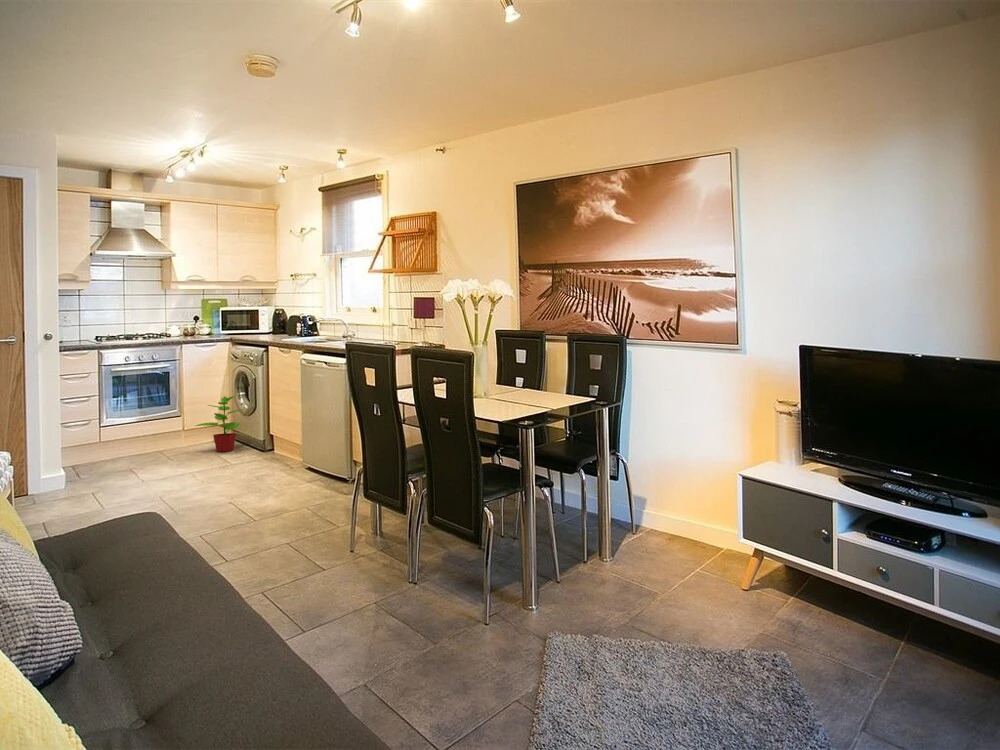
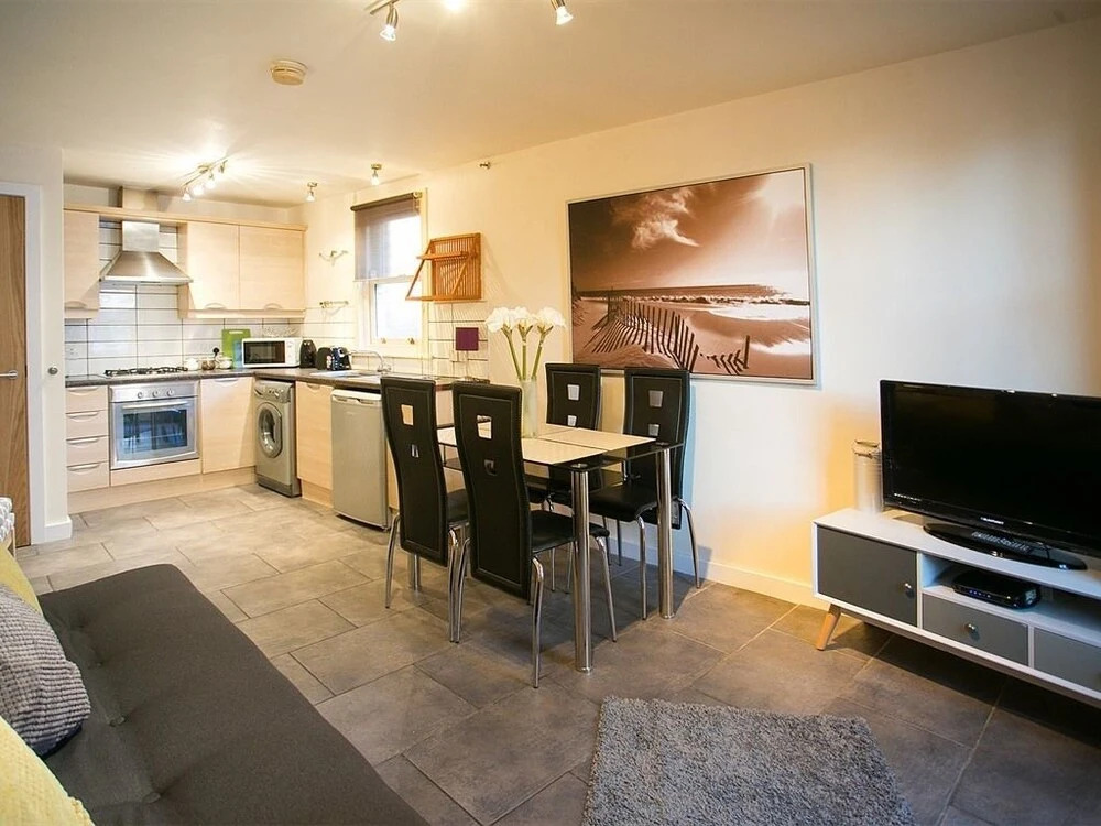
- potted plant (224, 422)
